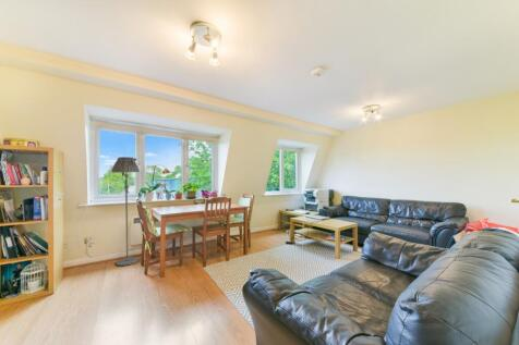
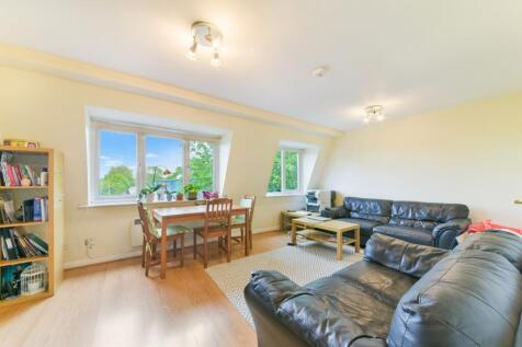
- floor lamp (126, 209)
